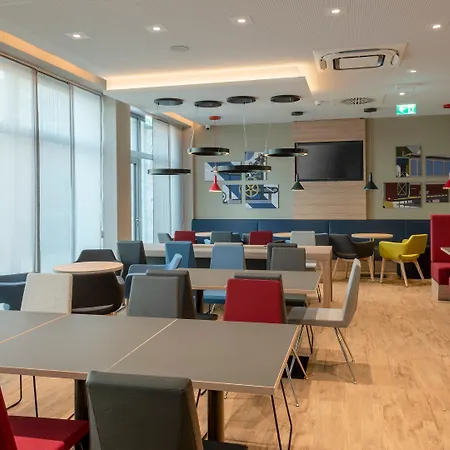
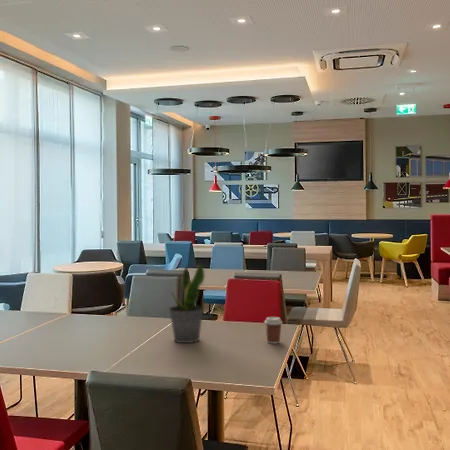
+ coffee cup (273, 330)
+ potted plant (186, 301)
